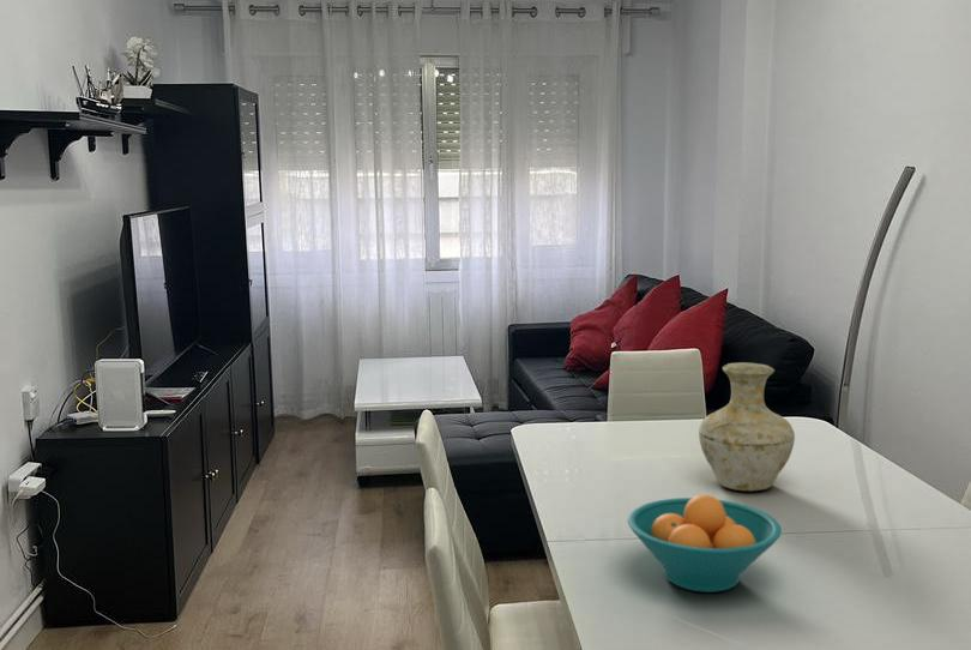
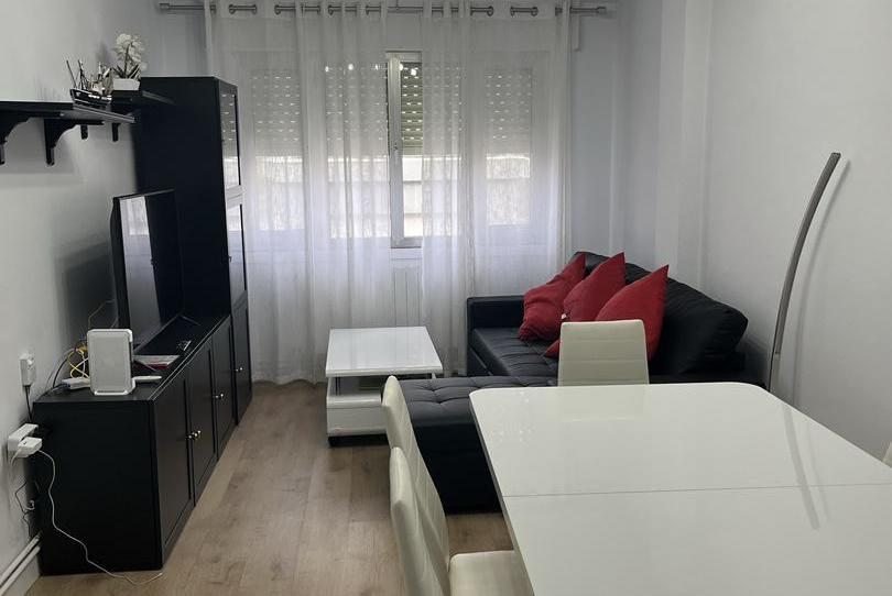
- vase (747, 426)
- fruit bowl (702, 537)
